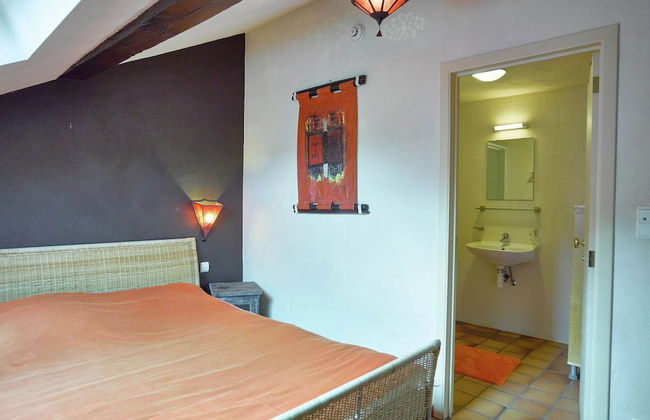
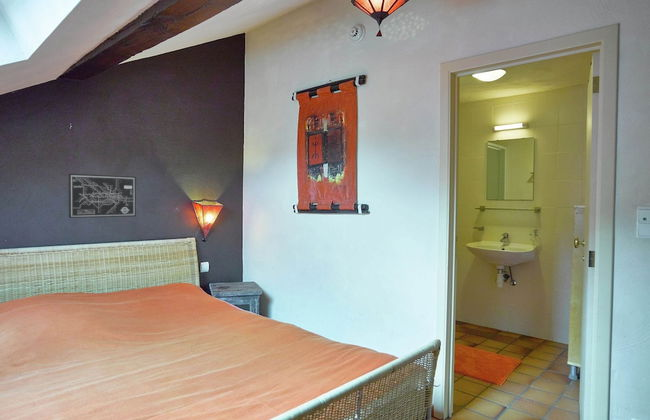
+ wall art (104, 196)
